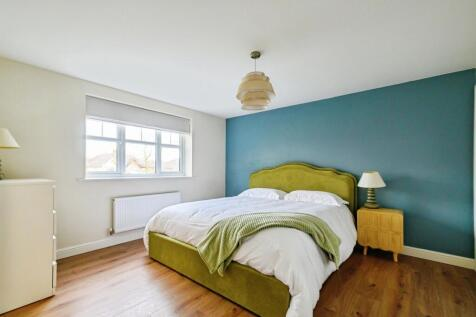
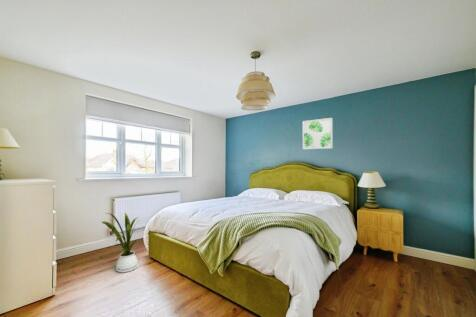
+ wall art (317, 134)
+ house plant (124, 239)
